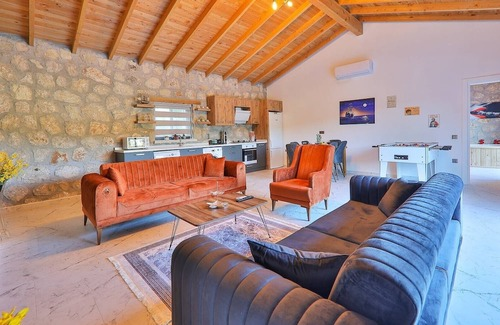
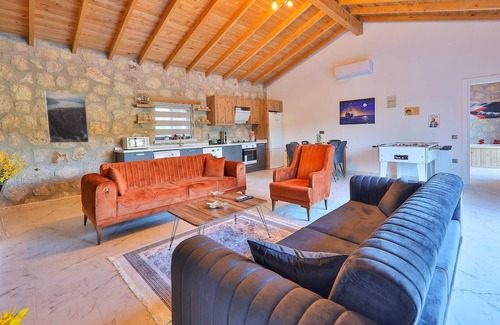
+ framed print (67, 118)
